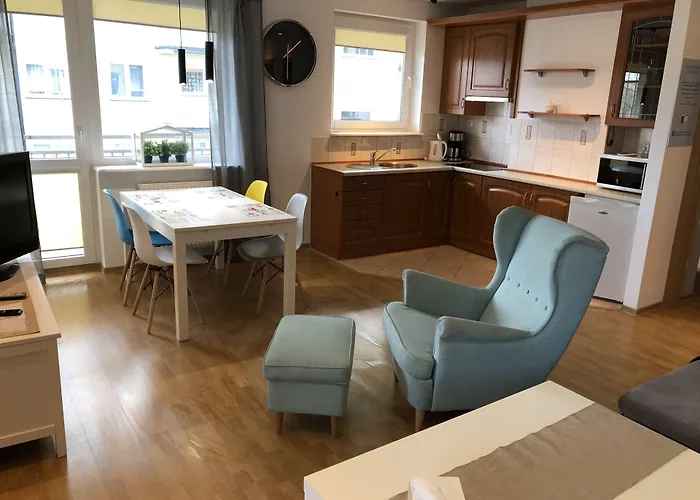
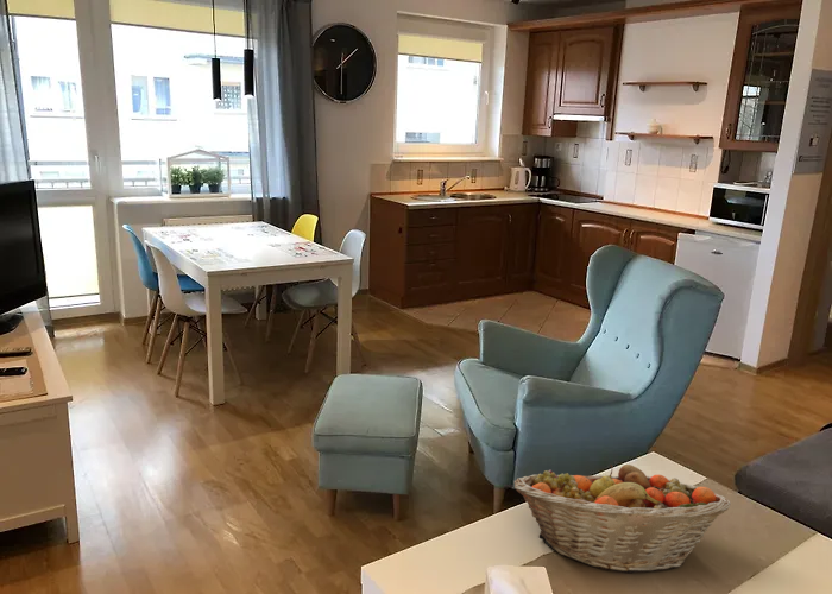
+ fruit basket (616, 506)
